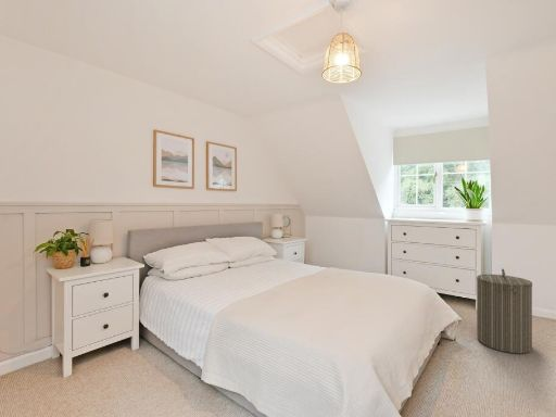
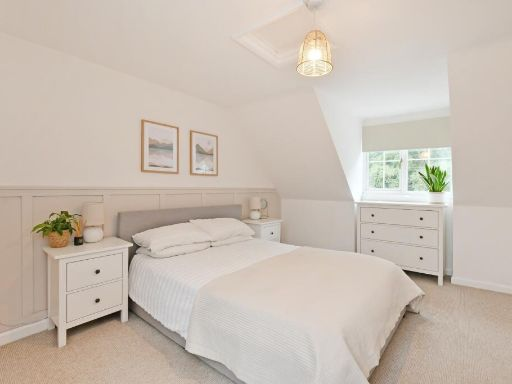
- laundry hamper (503, 305)
